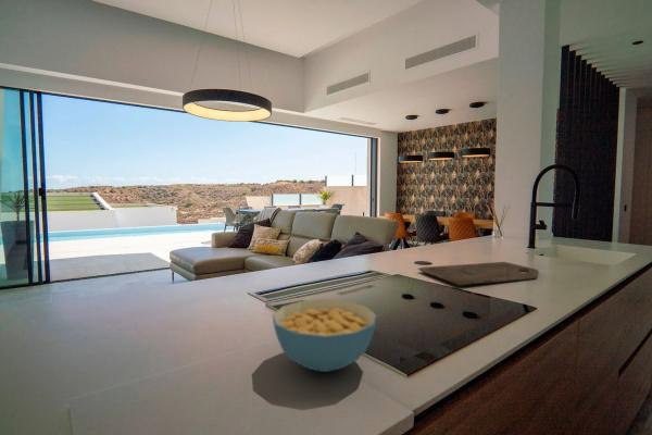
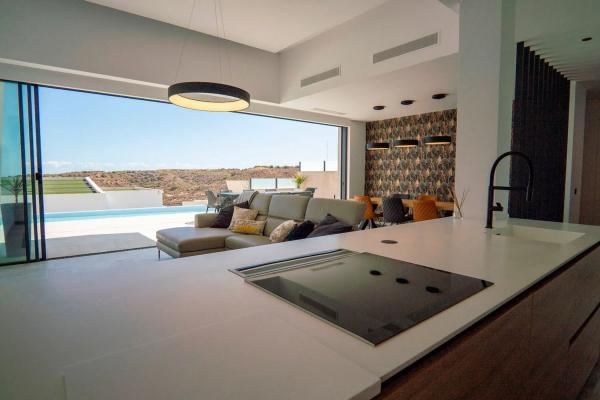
- cutting board (484, 272)
- cereal bowl (324, 339)
